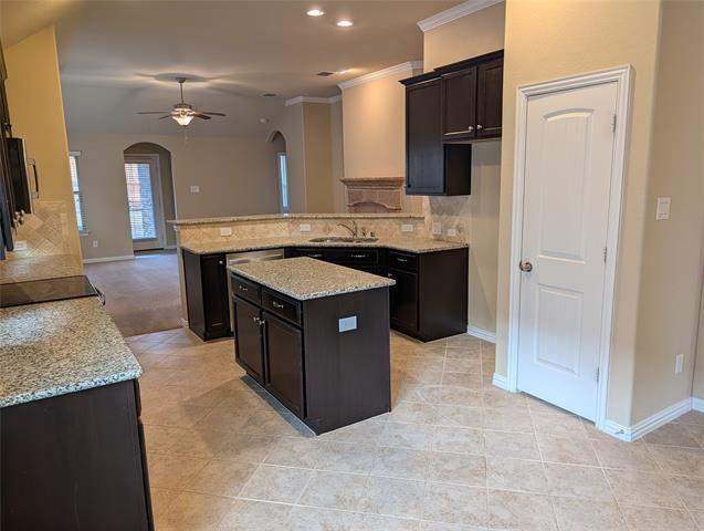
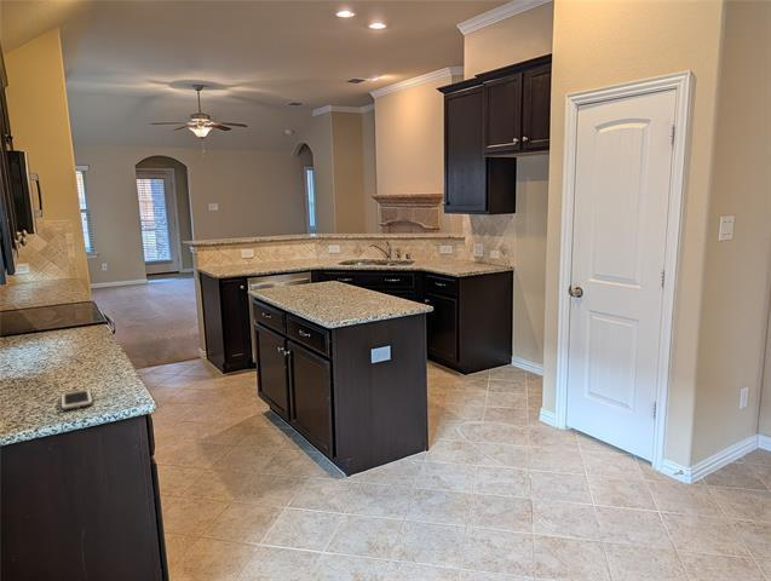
+ cell phone (76, 398)
